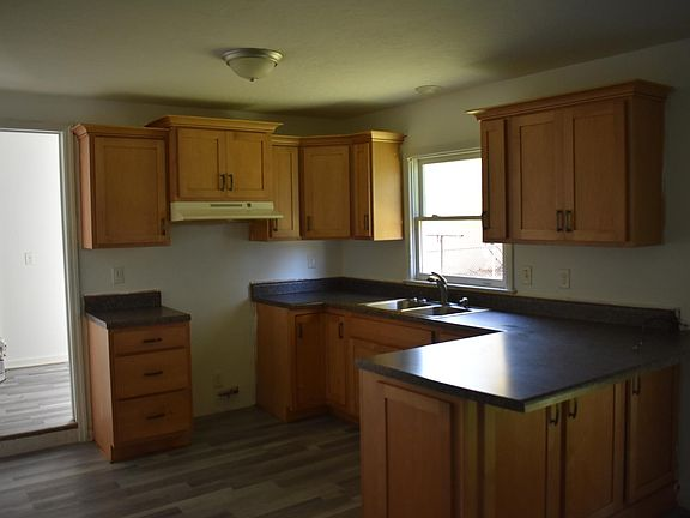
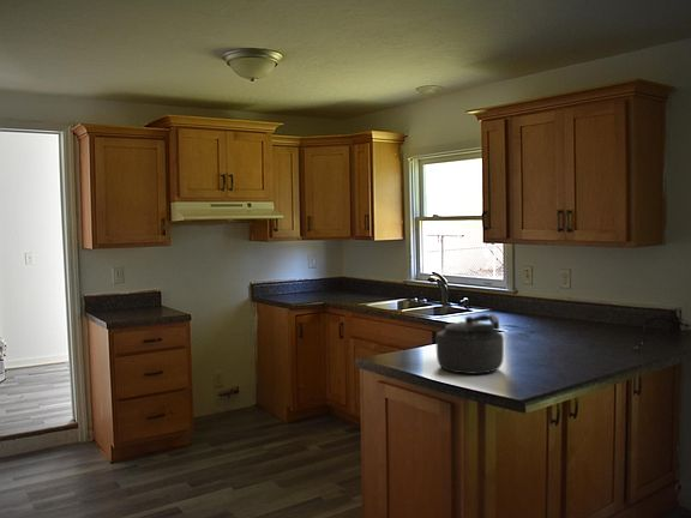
+ kettle (470, 342)
